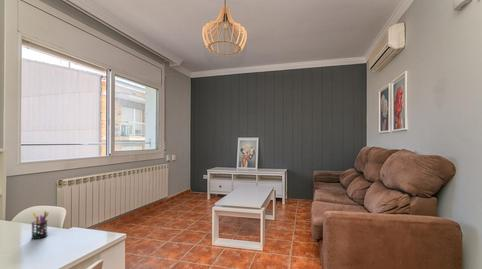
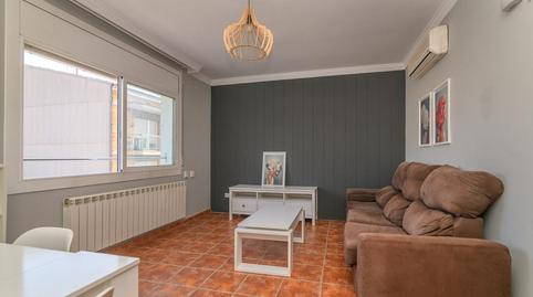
- pen holder (41, 223)
